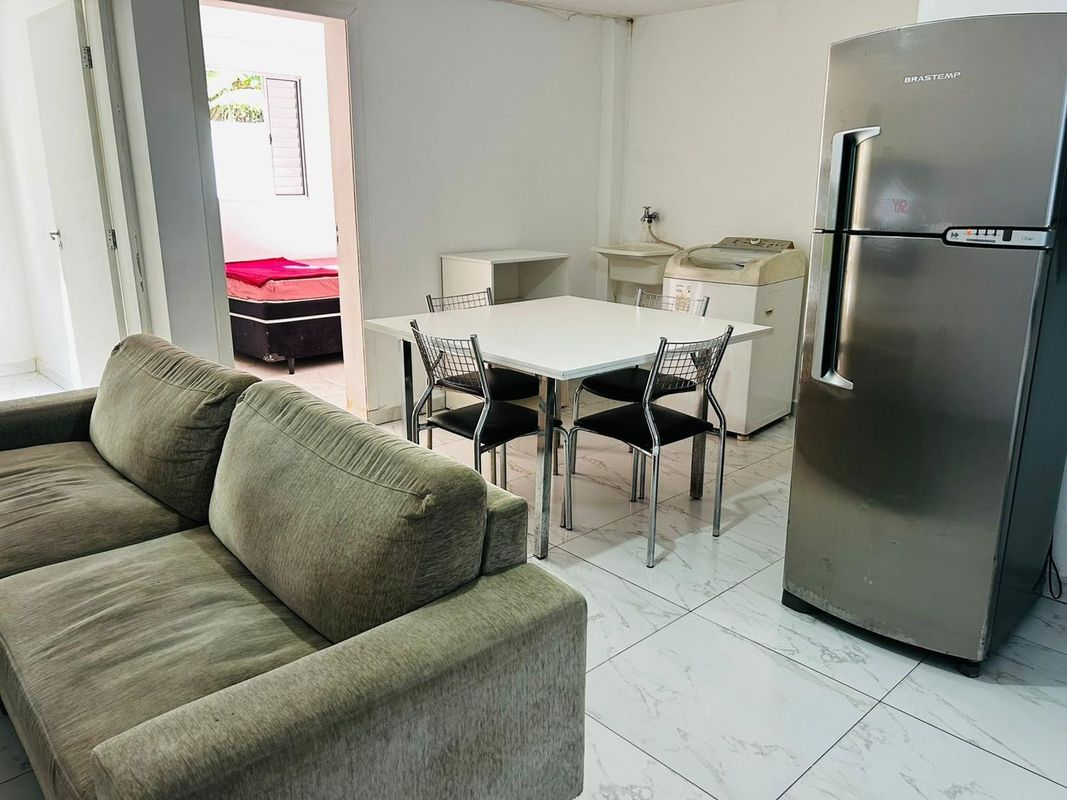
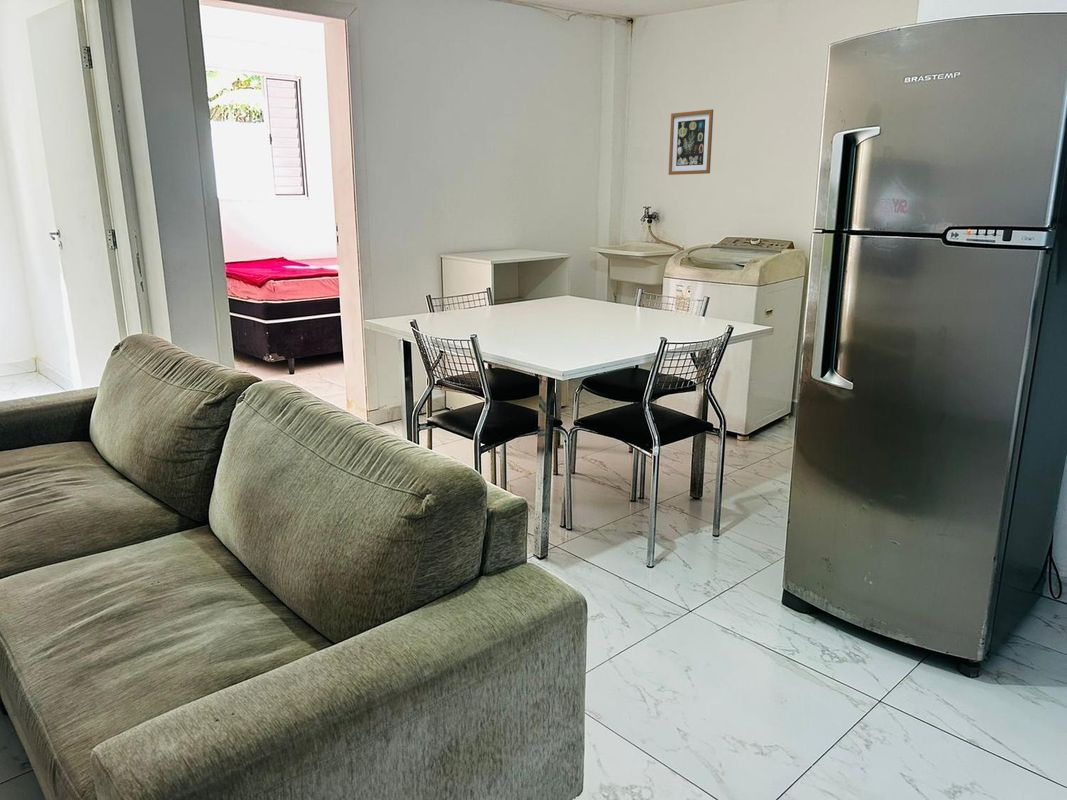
+ wall art (690, 143)
